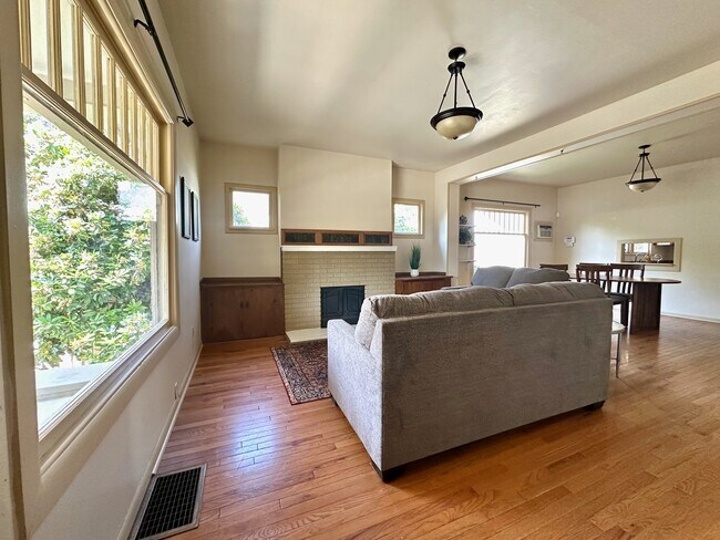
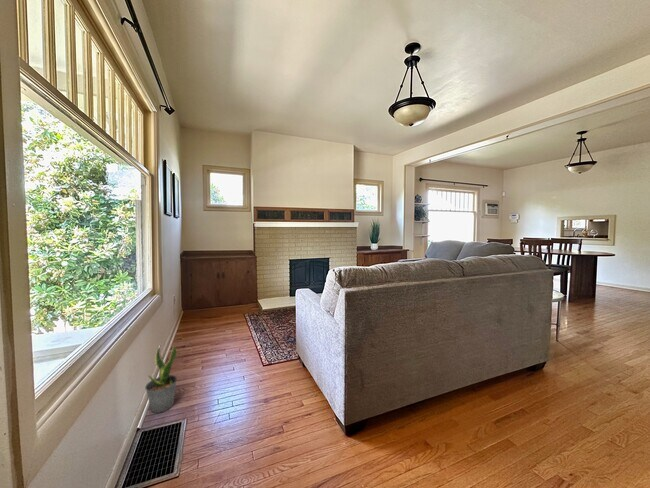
+ potted plant (161, 377)
